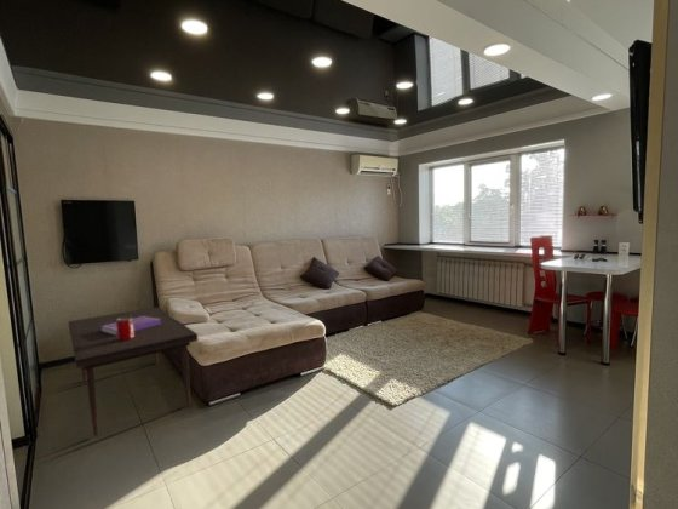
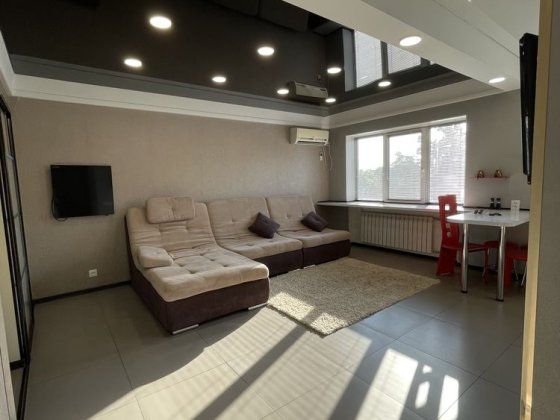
- coffee table (128, 350)
